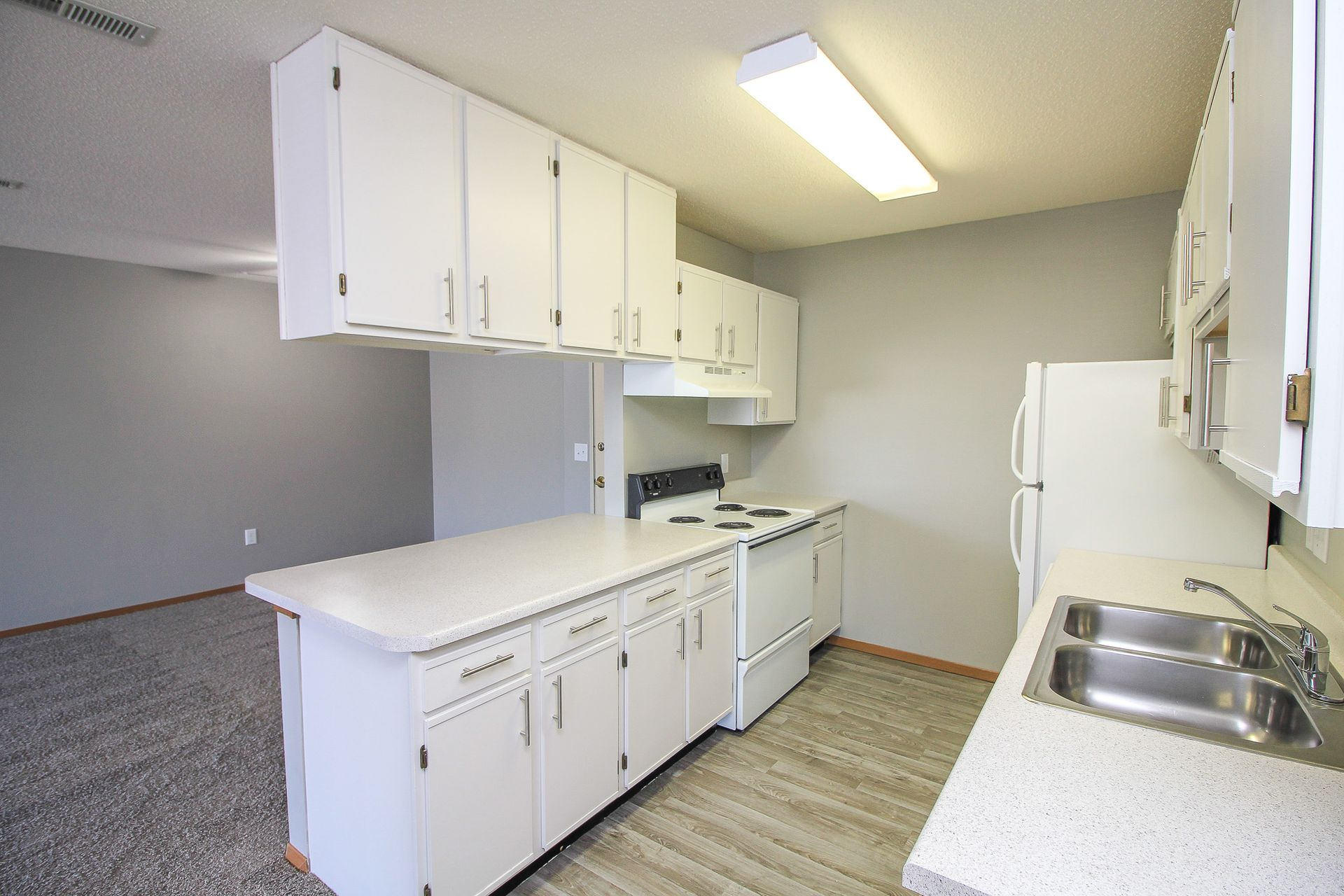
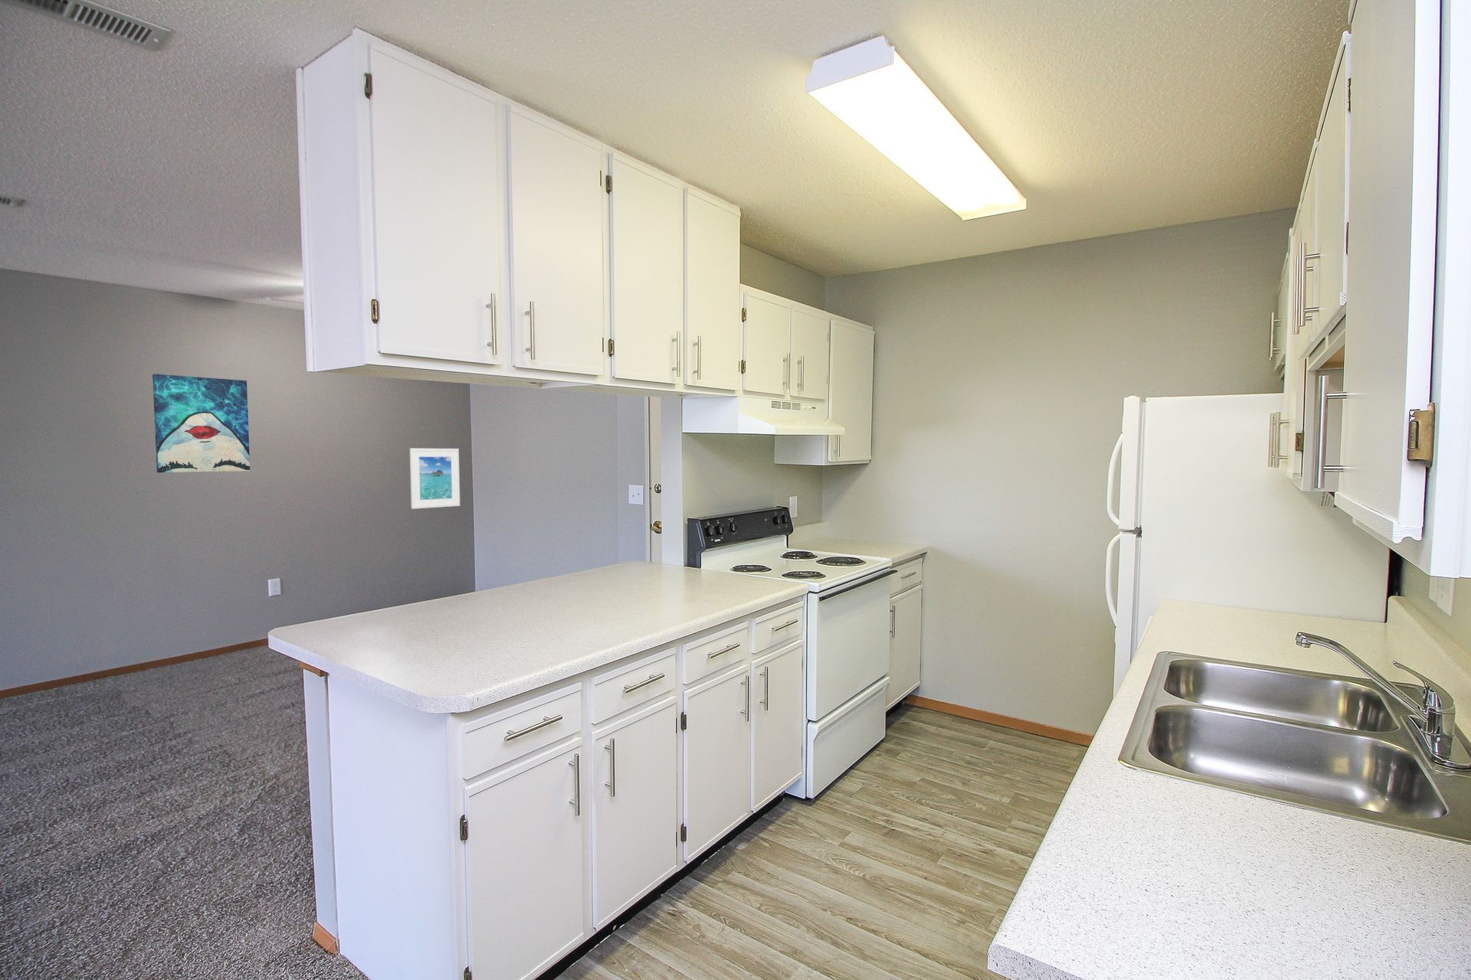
+ wall art (204, 424)
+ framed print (436, 478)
